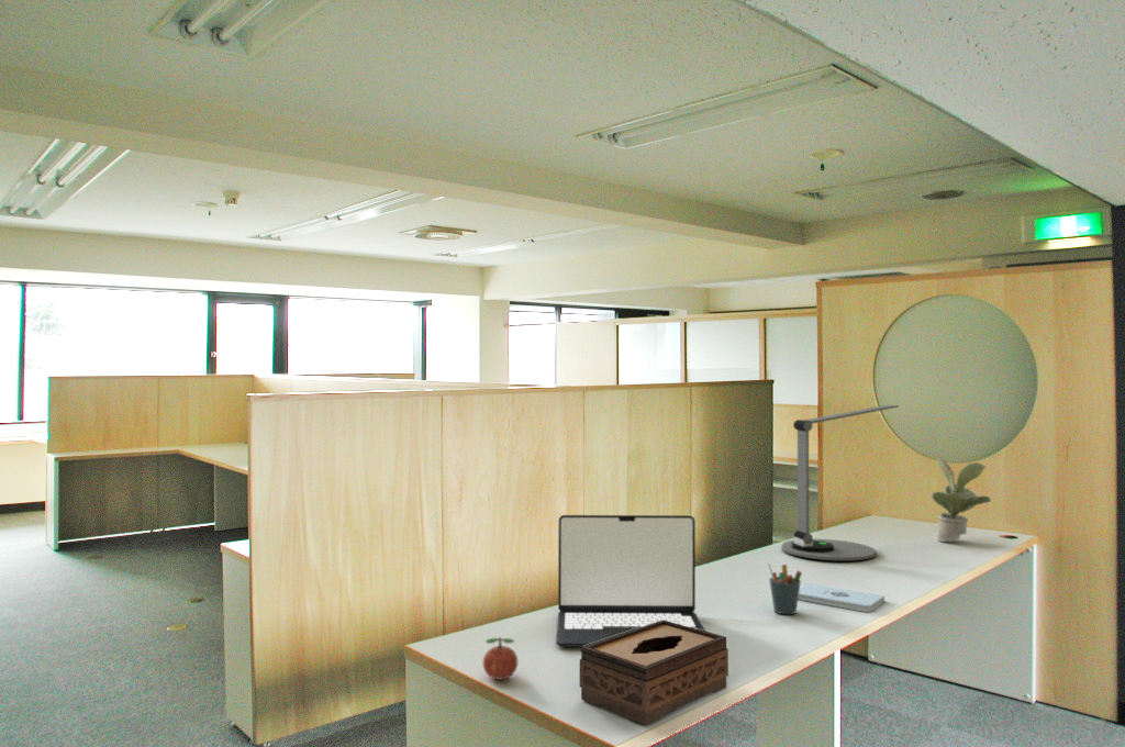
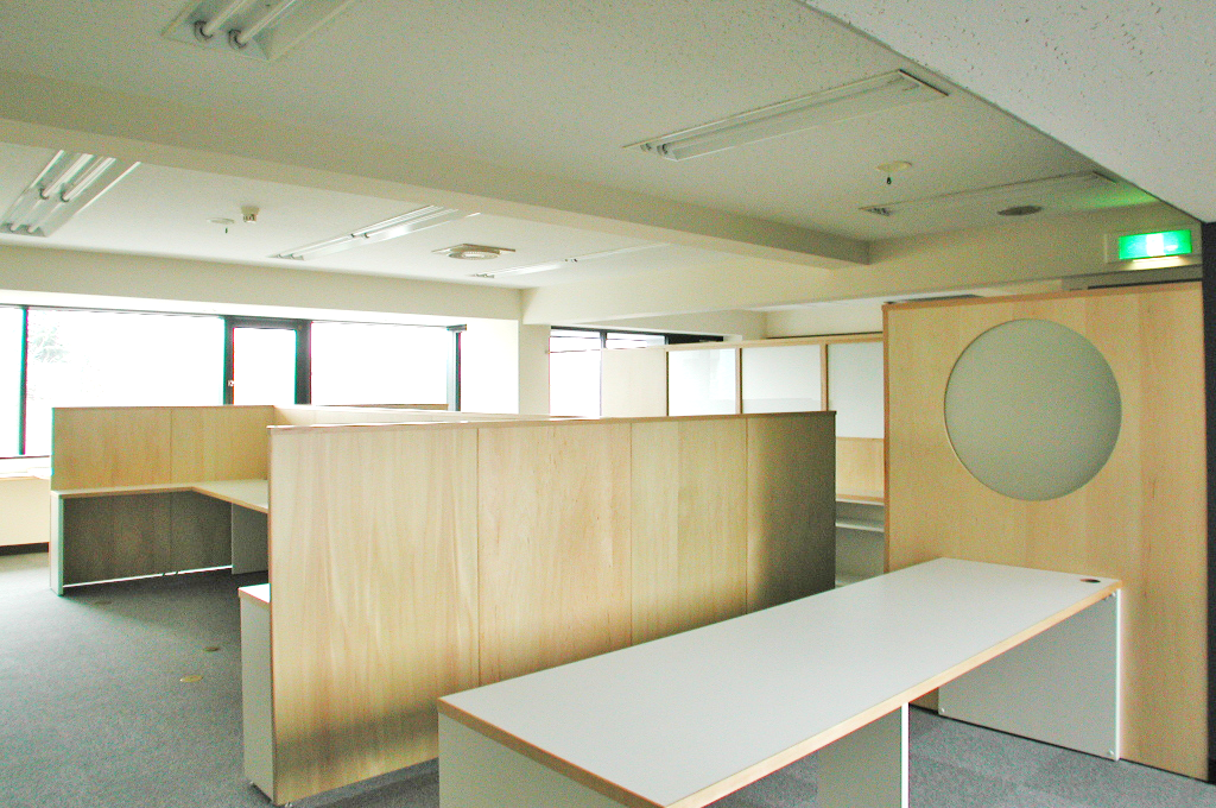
- tissue box (655, 667)
- apple (500, 657)
- potted plant (961, 500)
- pen holder (784, 587)
- notepad (837, 597)
- laptop (630, 577)
- desk lamp (807, 477)
